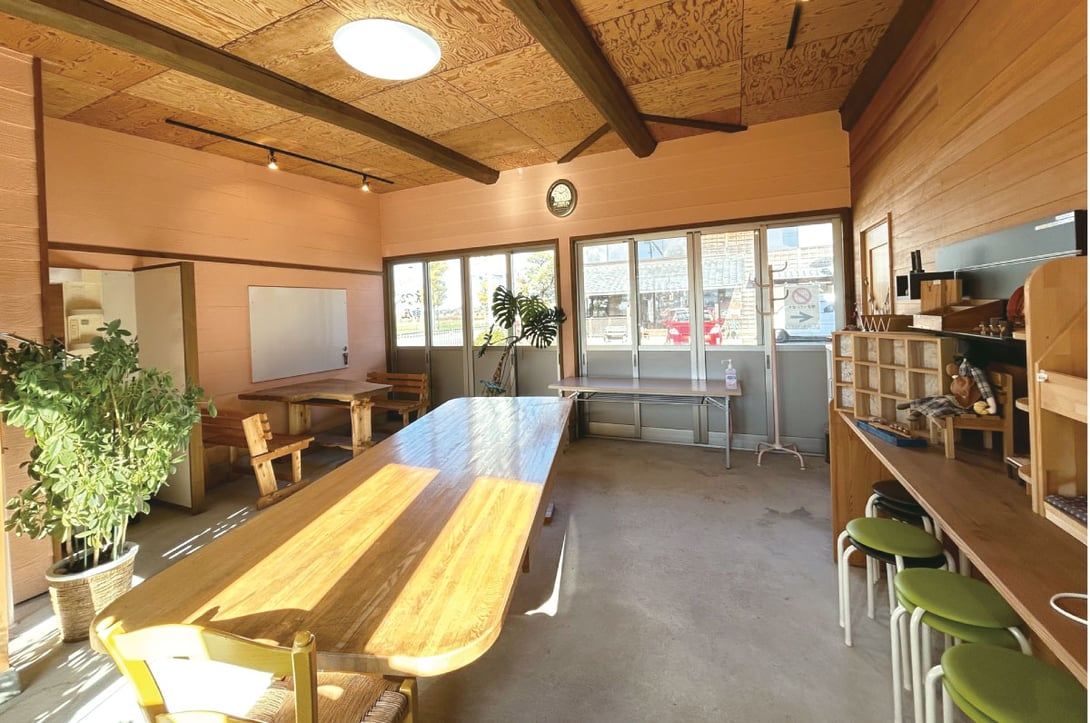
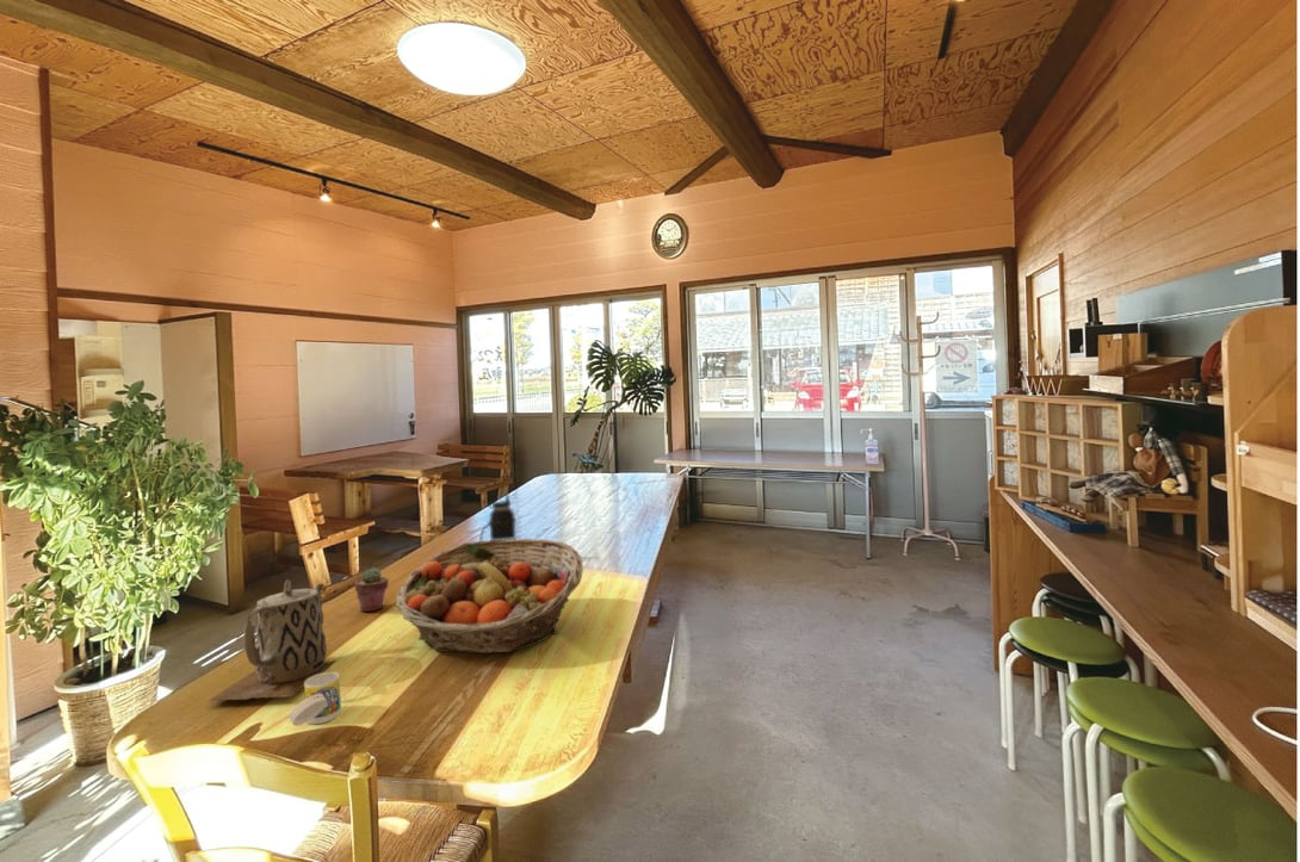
+ cup (315, 705)
+ teapot (283, 627)
+ bottle (497, 528)
+ fruit basket (493, 591)
+ potted succulent (371, 588)
